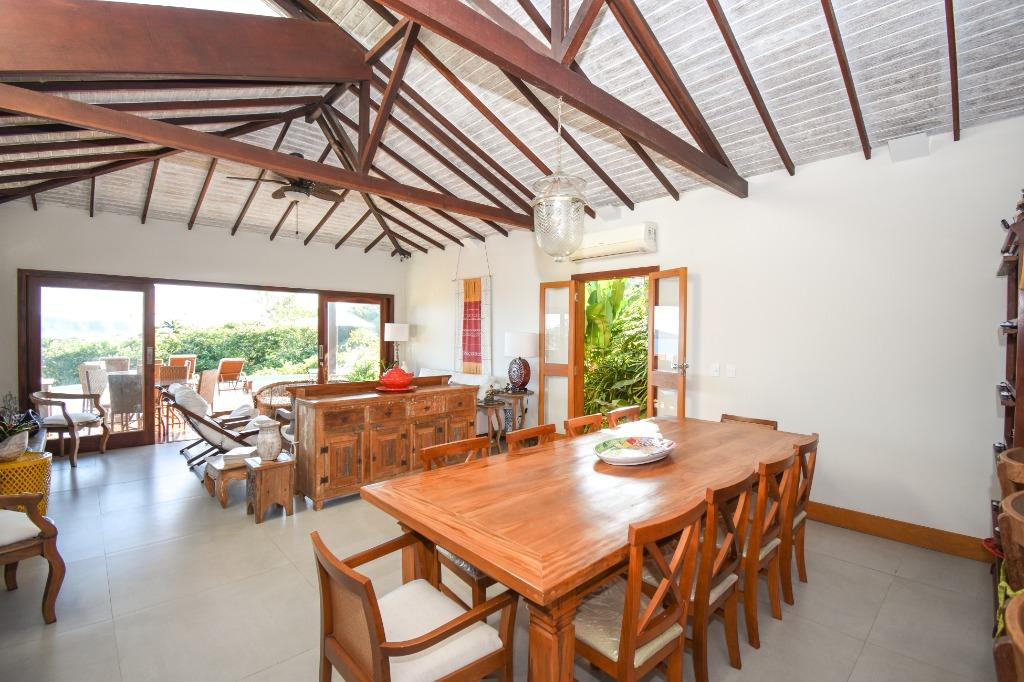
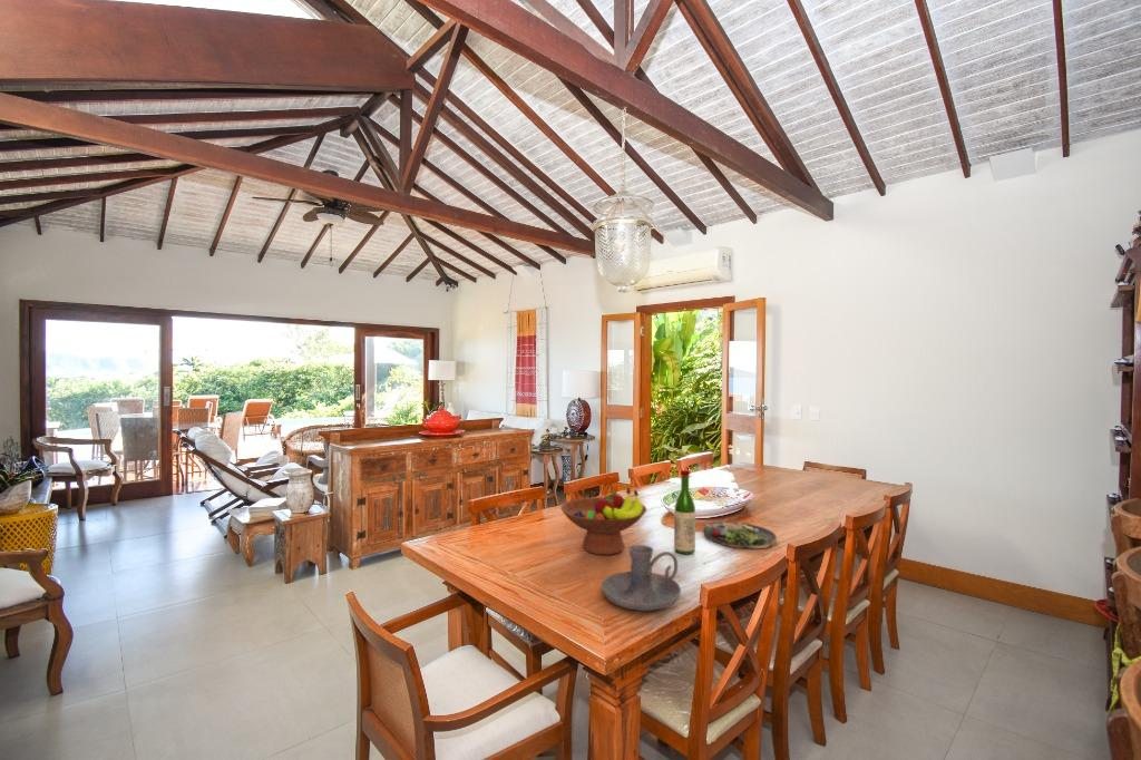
+ fruit bowl (603, 519)
+ dinner plate (739, 529)
+ candle holder (646, 572)
+ wine bottle (684, 510)
